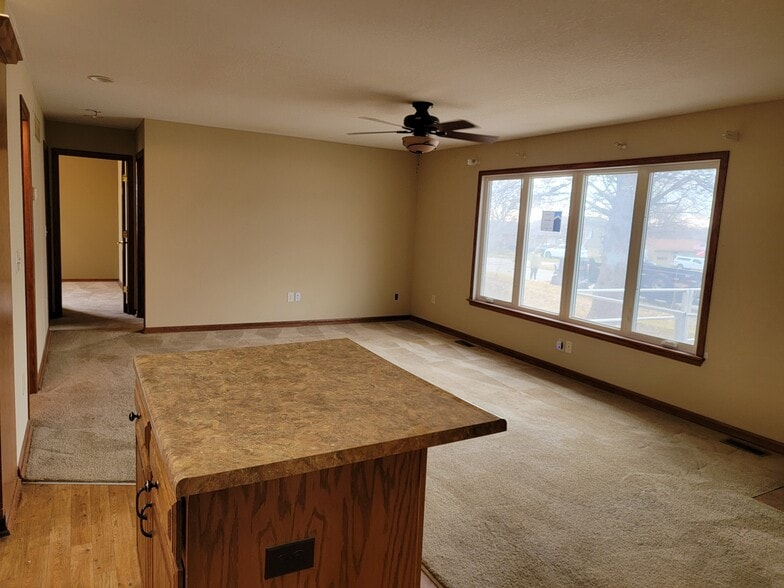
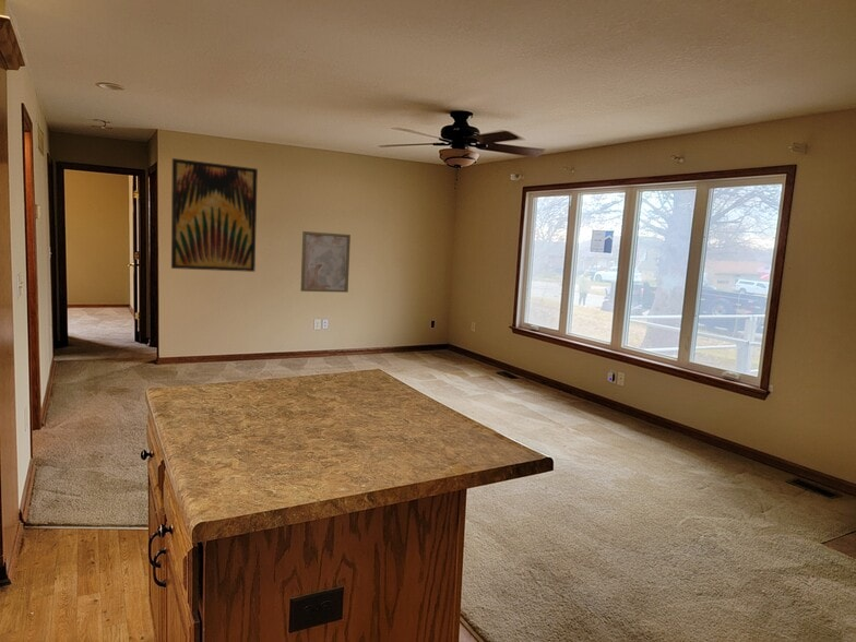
+ wall art (215, 217)
+ wall art (325, 262)
